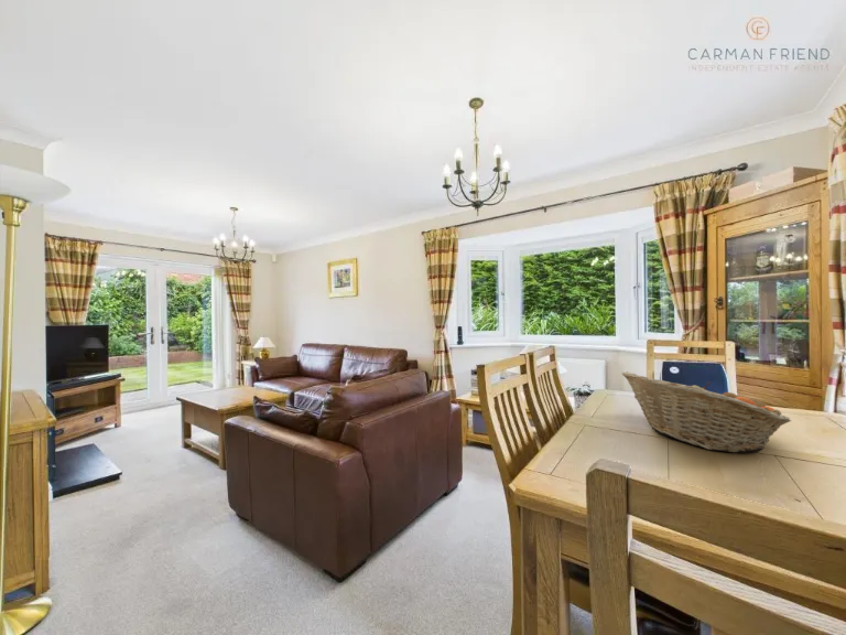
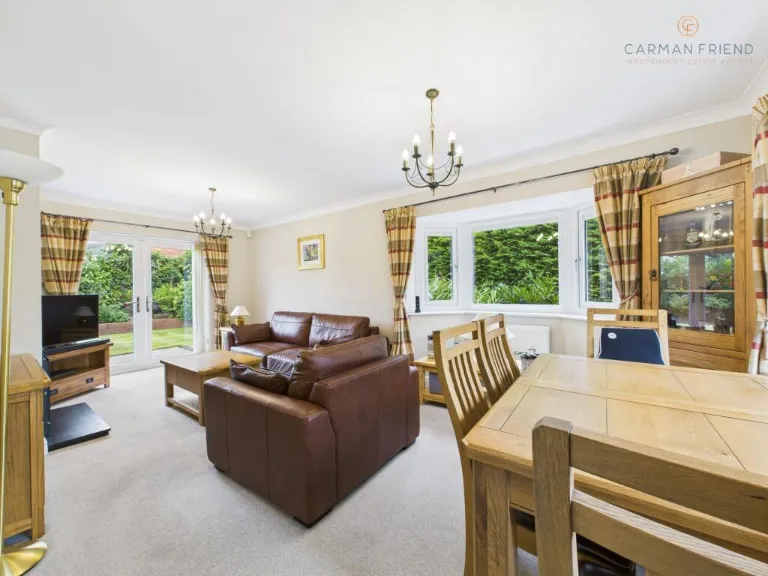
- fruit basket (694, 405)
